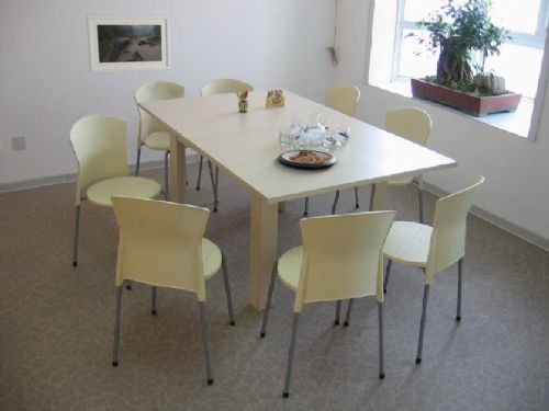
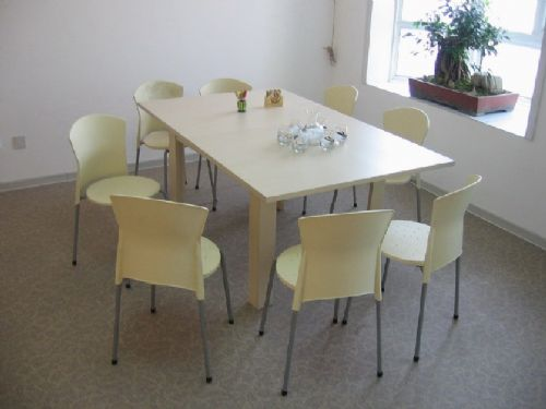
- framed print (130, 43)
- dish (306, 157)
